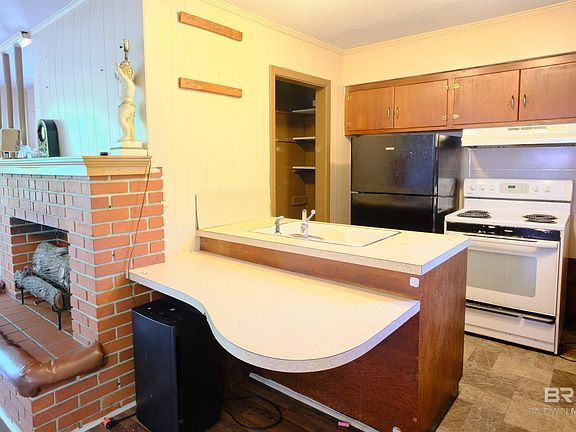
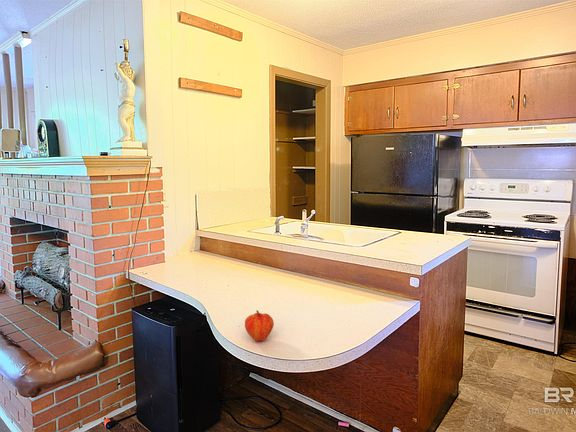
+ fruit (259, 325)
